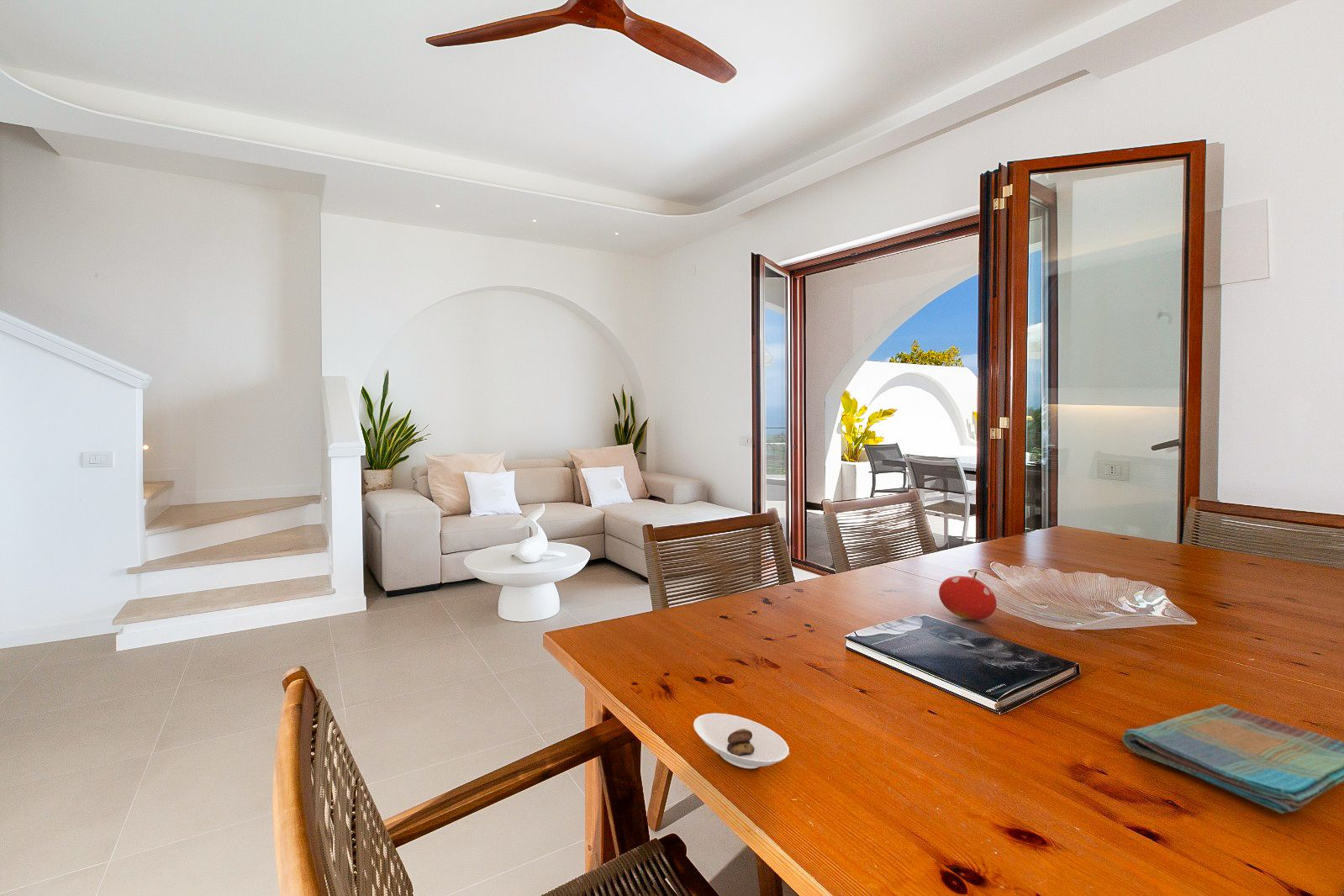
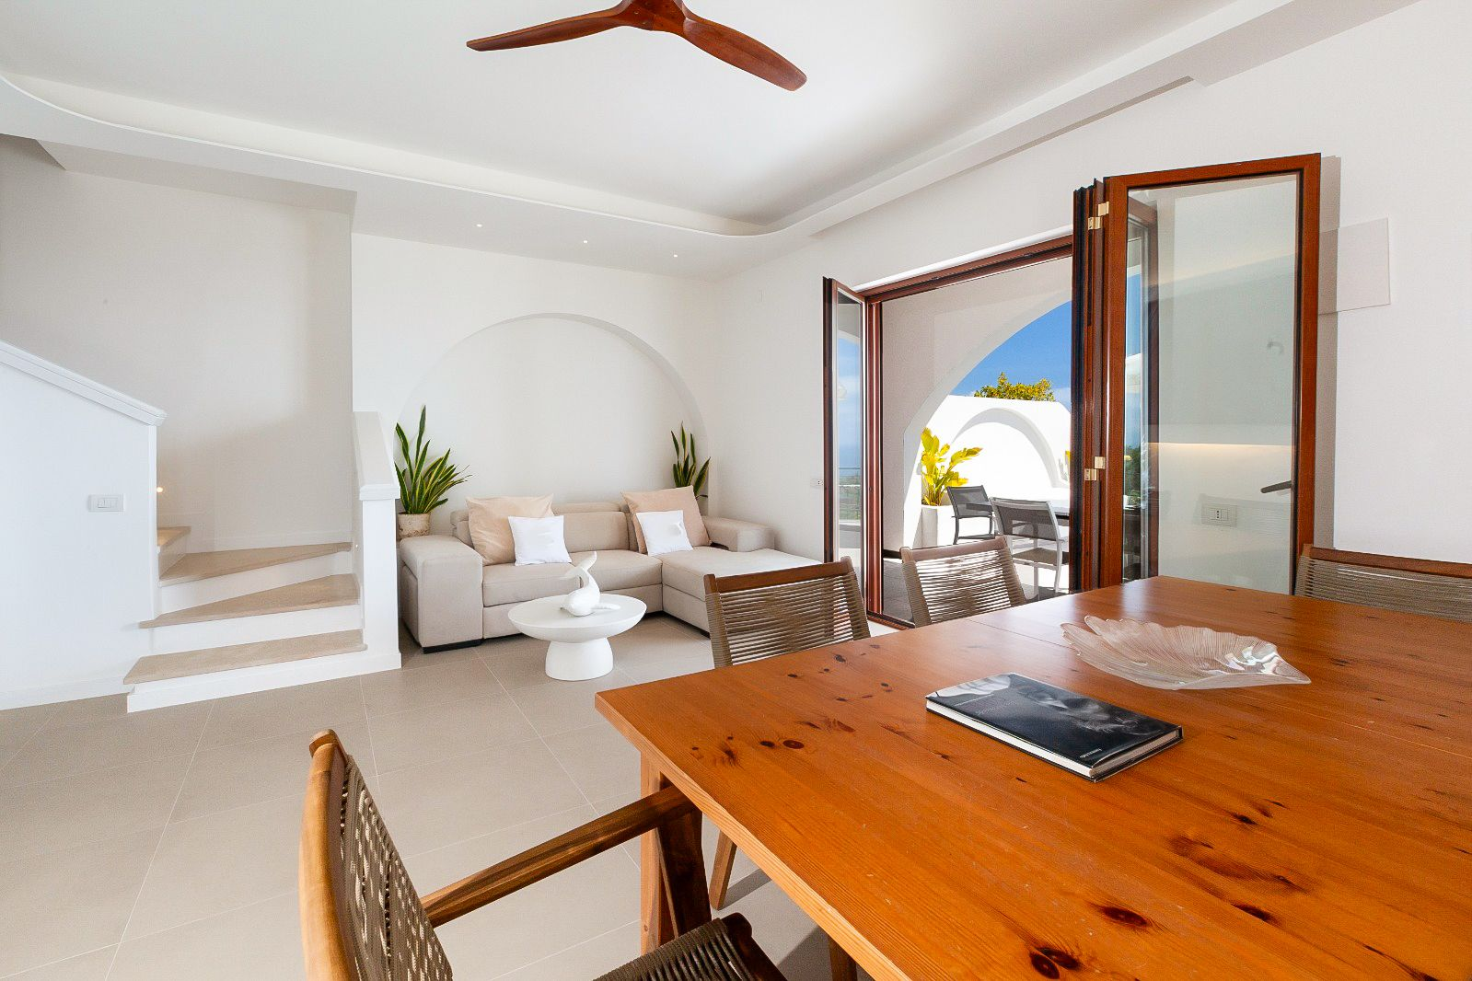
- fruit (967, 594)
- saucer (739, 743)
- dish towel (1246, 747)
